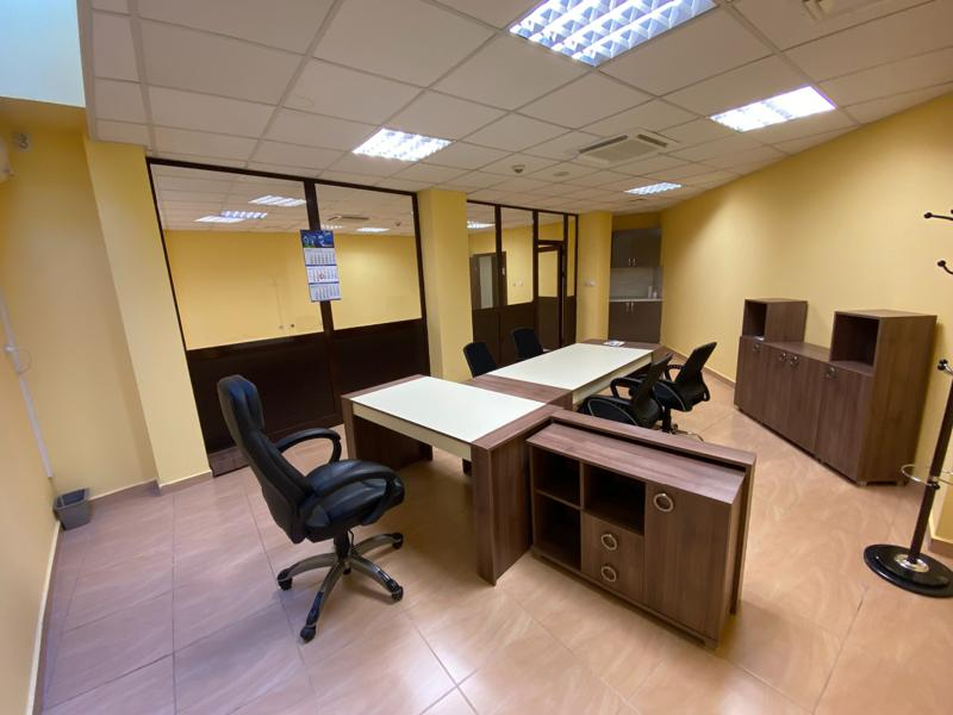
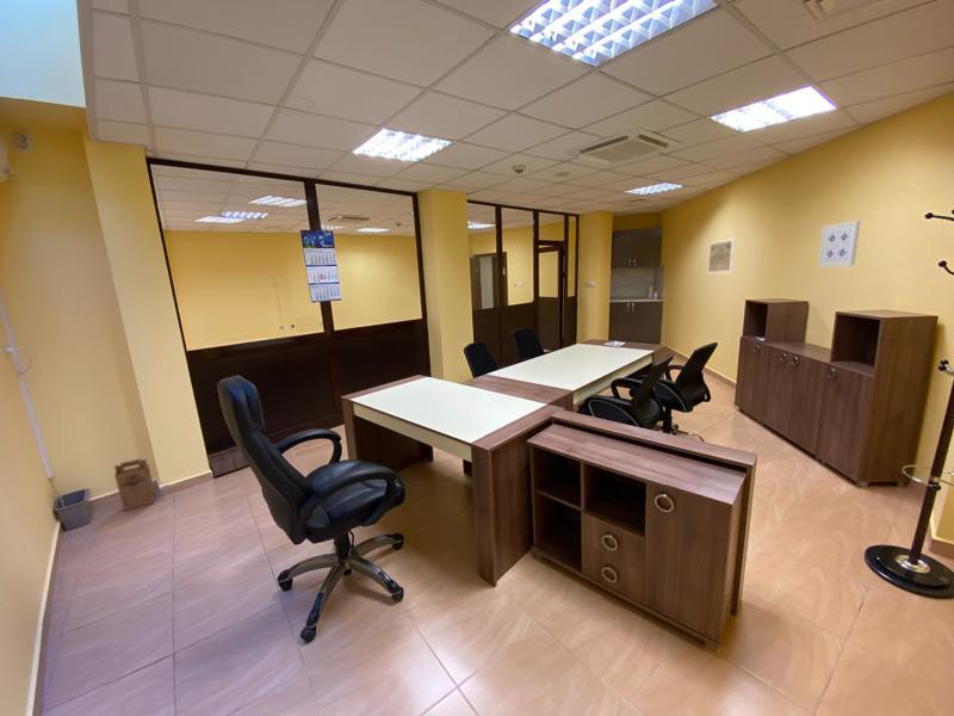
+ map (719, 257)
+ wall art (837, 245)
+ cardboard box (135, 482)
